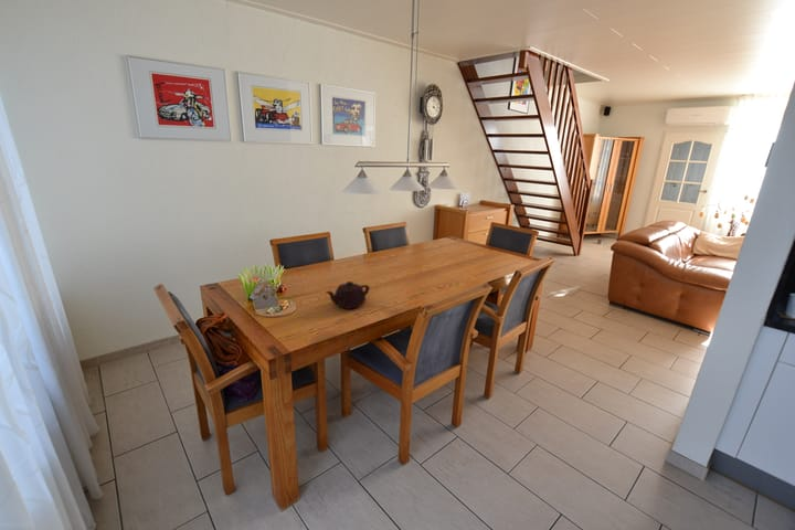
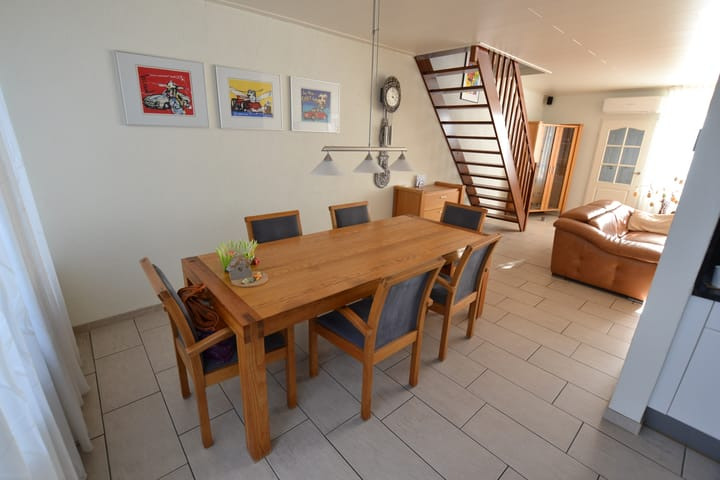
- teapot (348, 294)
